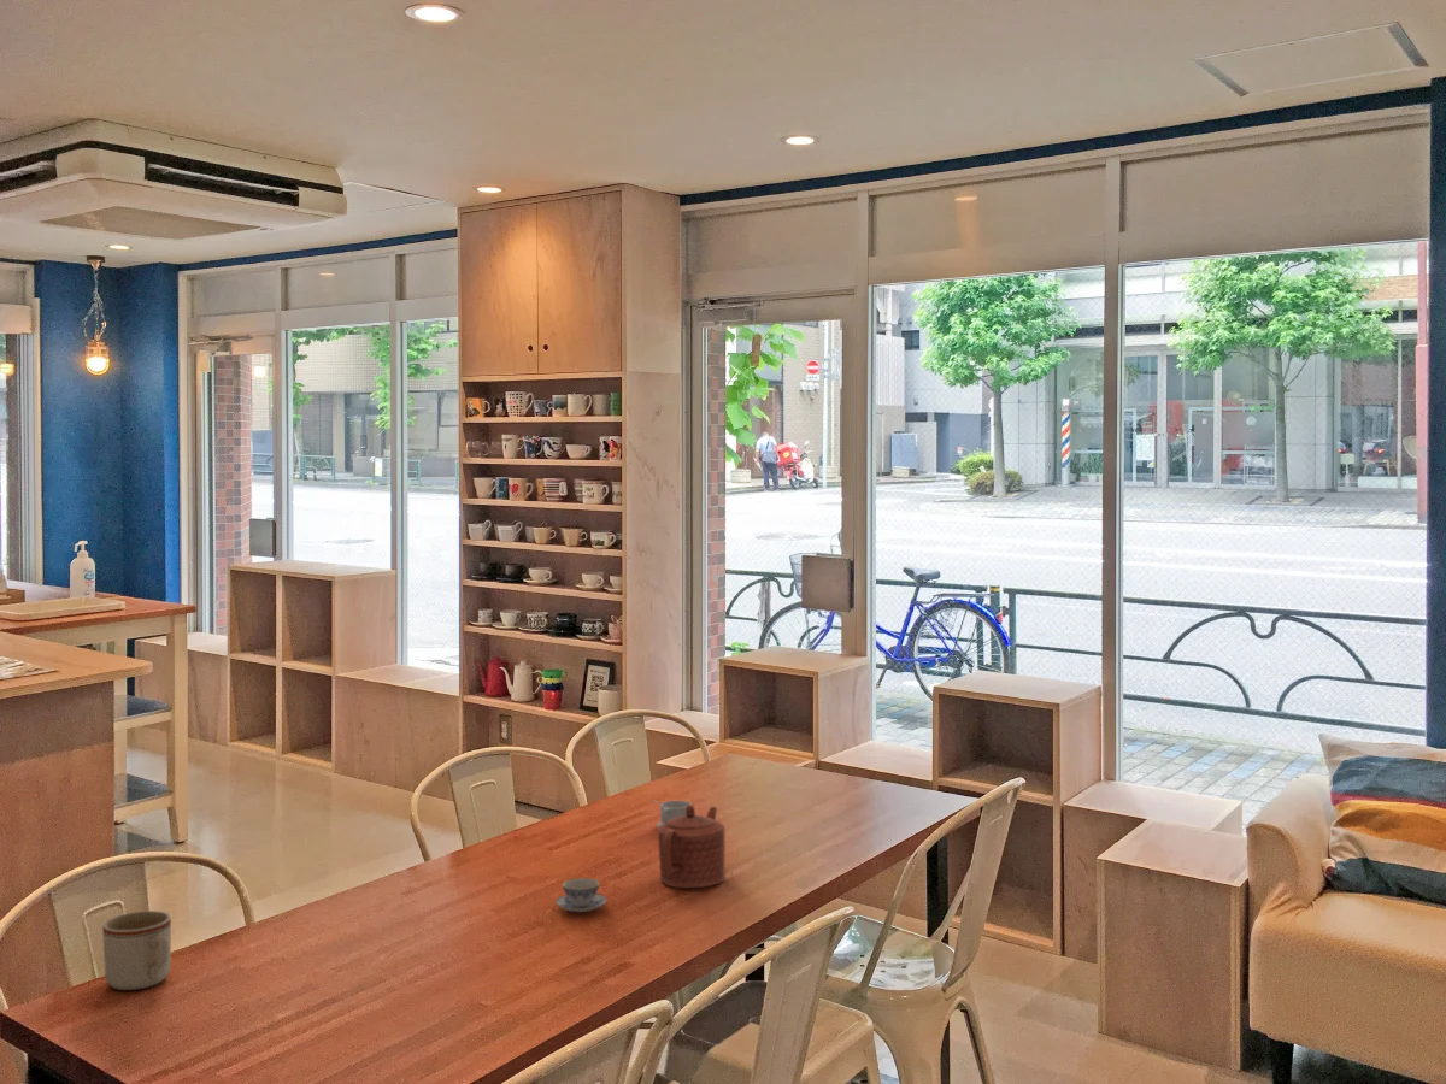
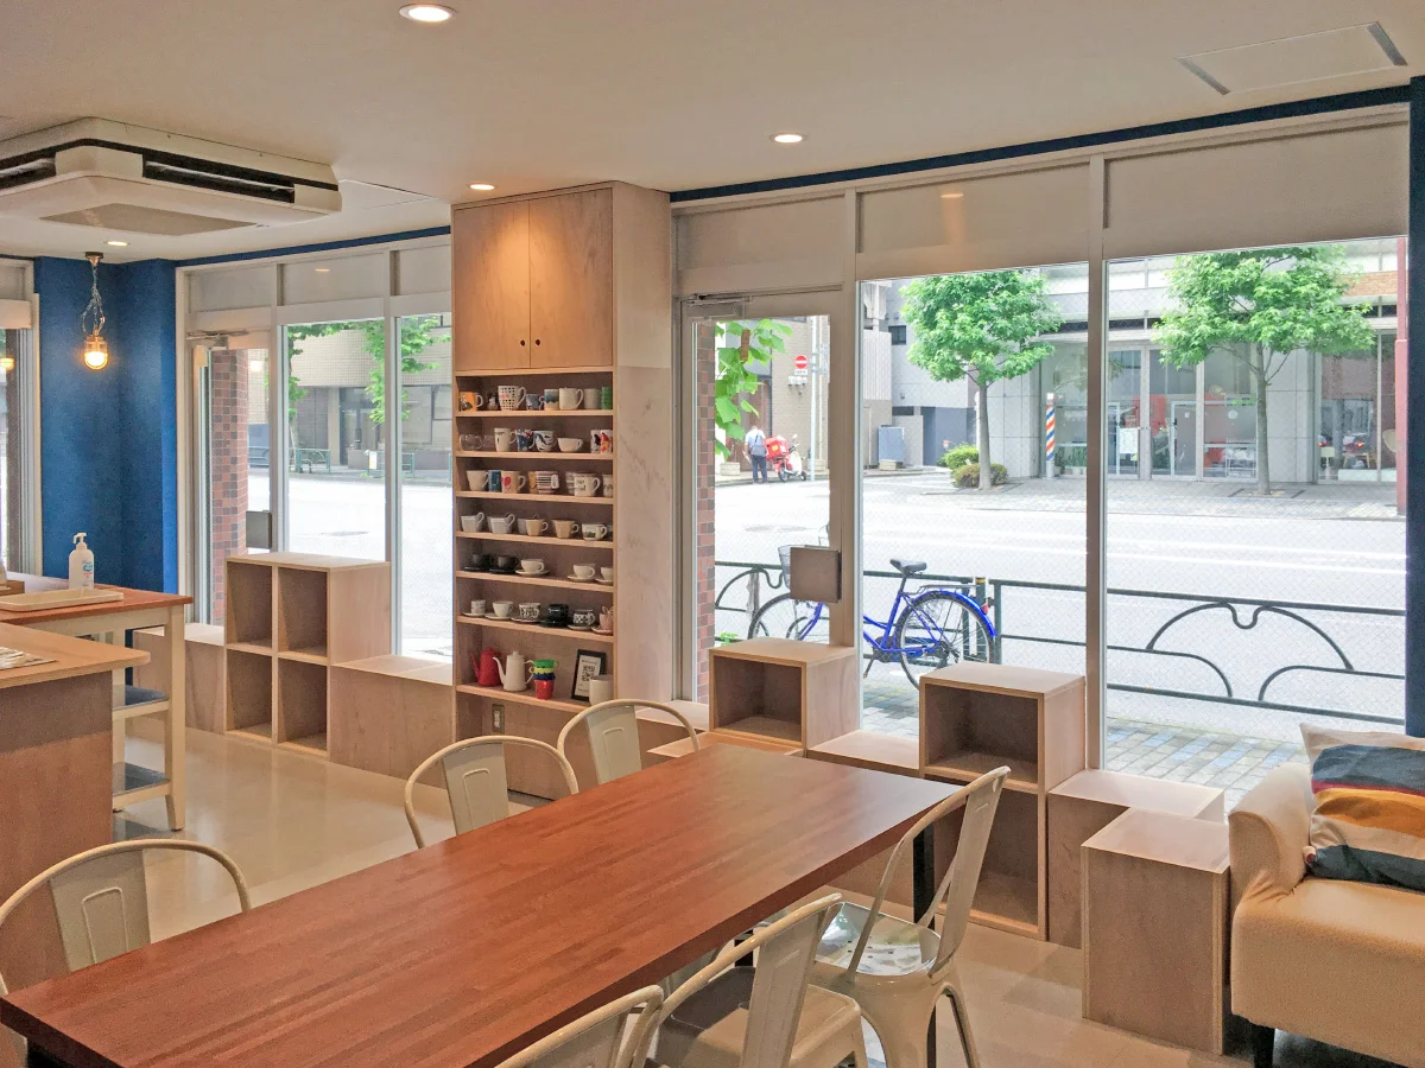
- chinaware (581, 895)
- teapot (692, 842)
- teacup (672, 812)
- mug (142, 952)
